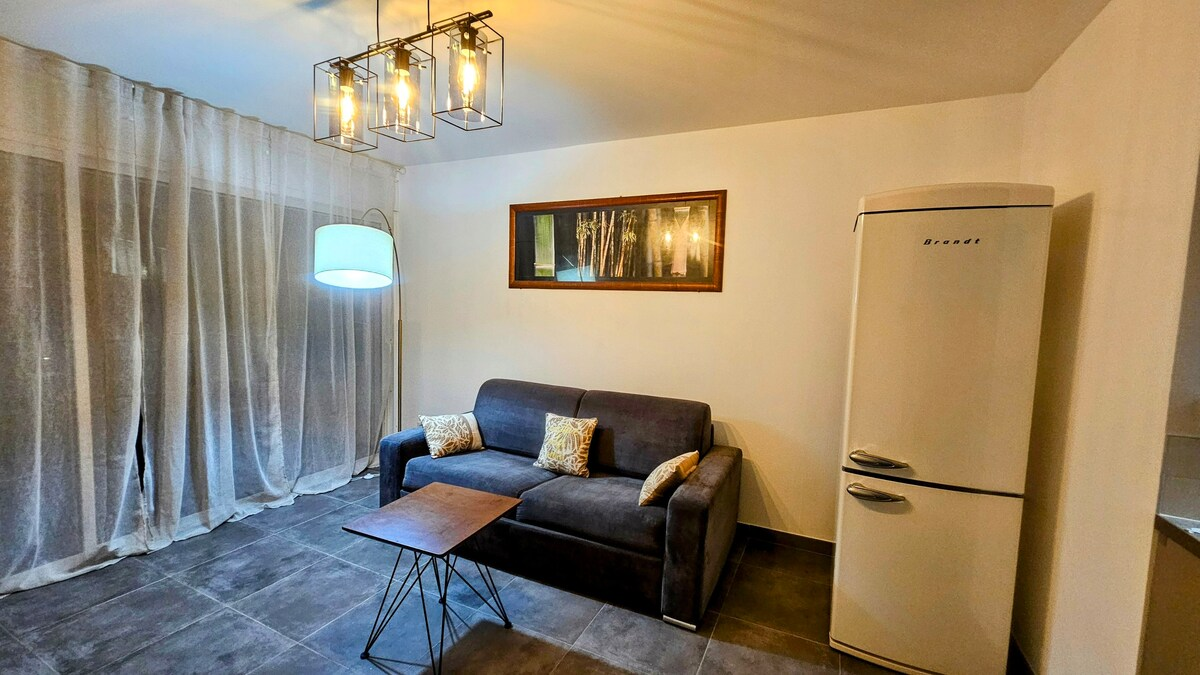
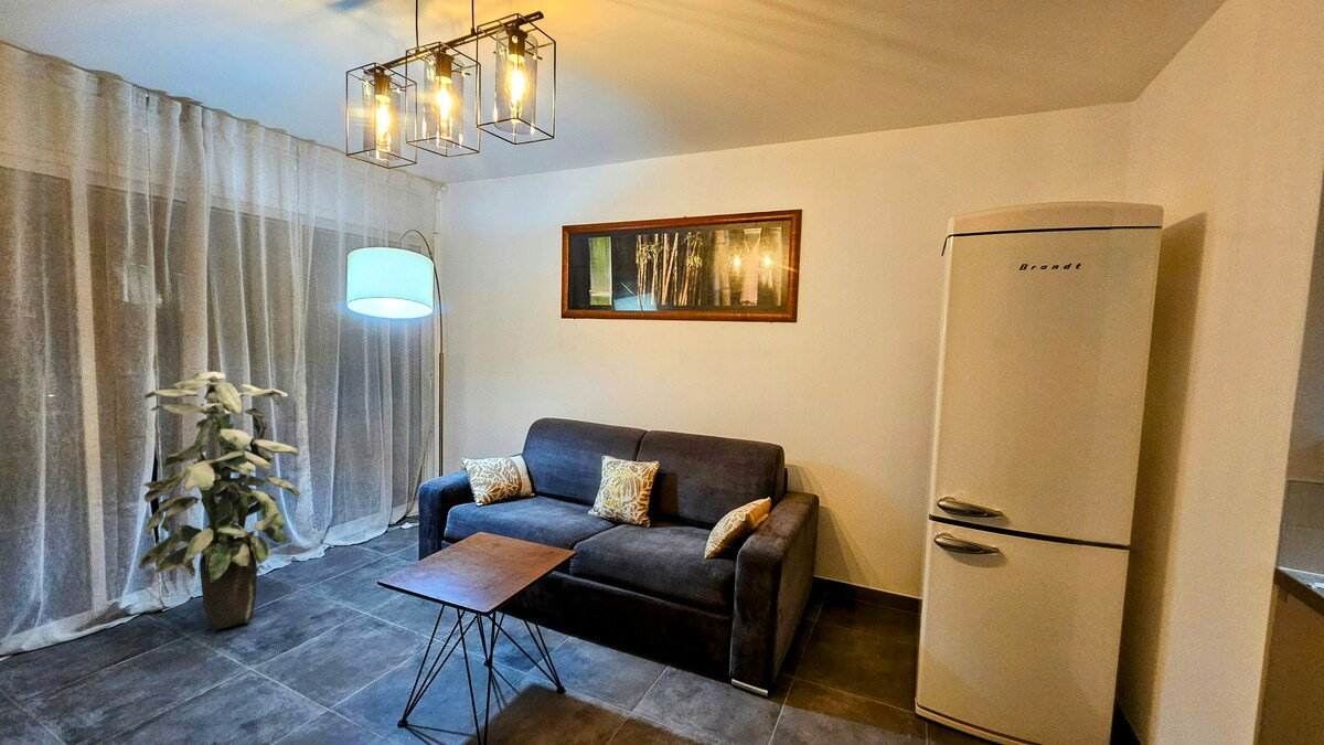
+ indoor plant (220, 496)
